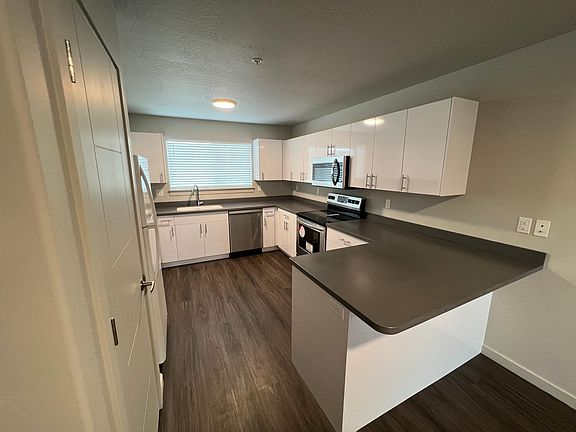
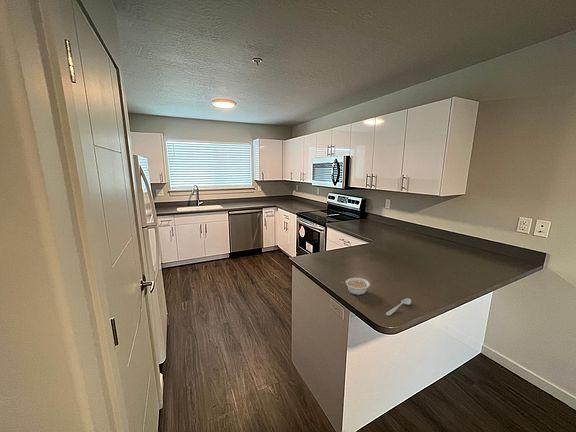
+ spoon (398, 306)
+ legume (356, 286)
